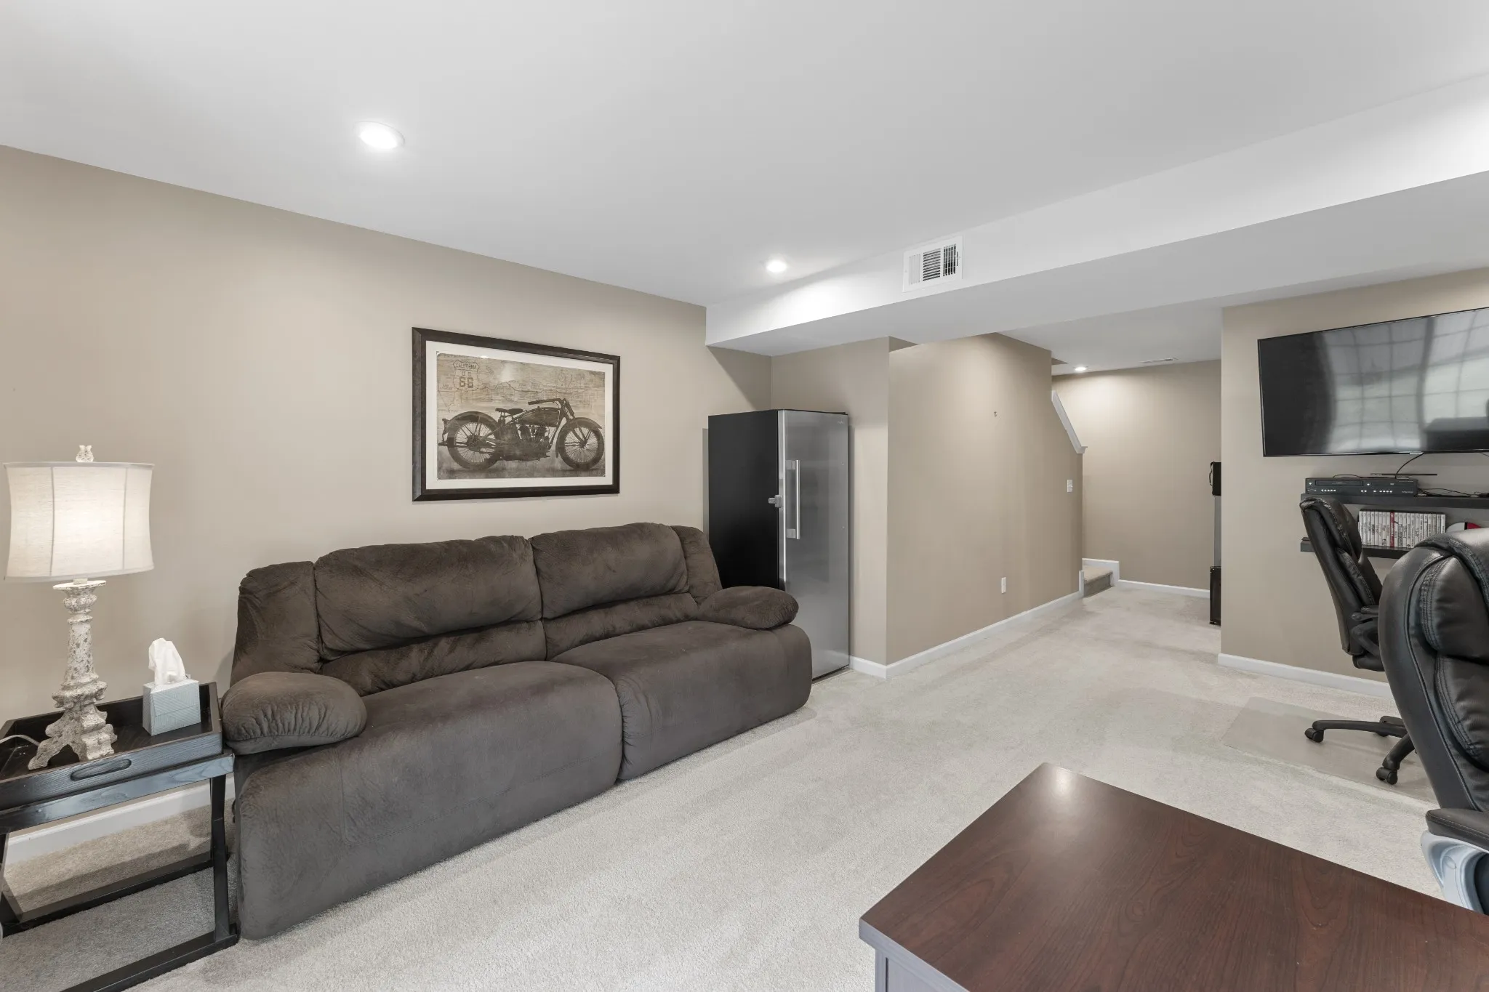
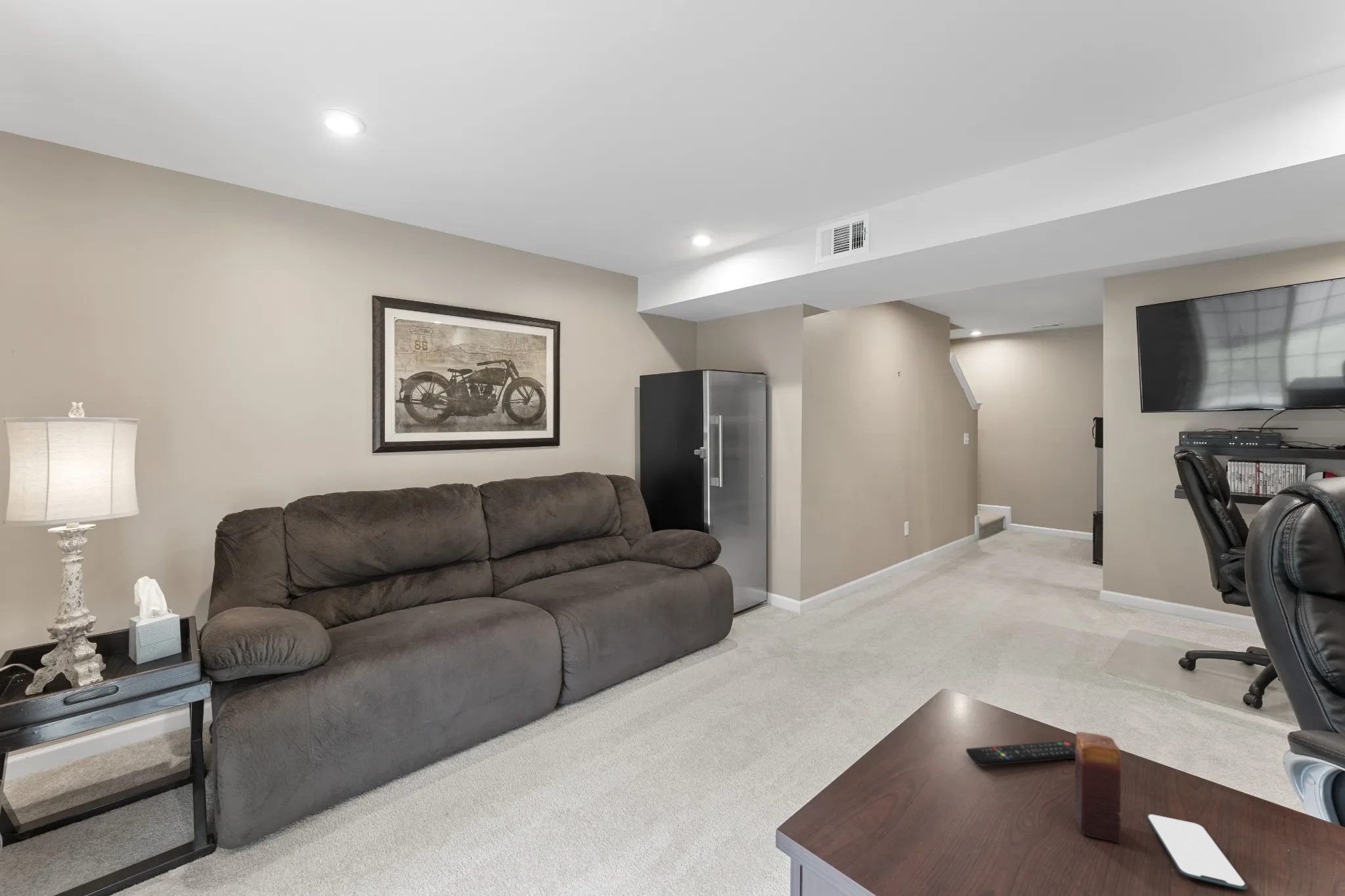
+ remote control (1028, 754)
+ candle (1097, 784)
+ smartphone (1192, 848)
